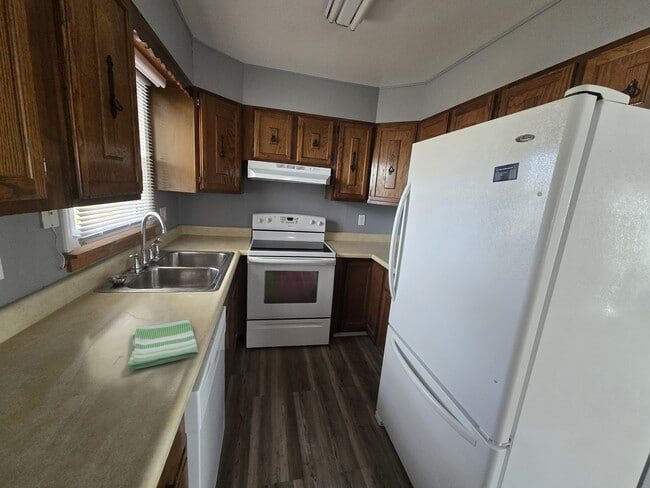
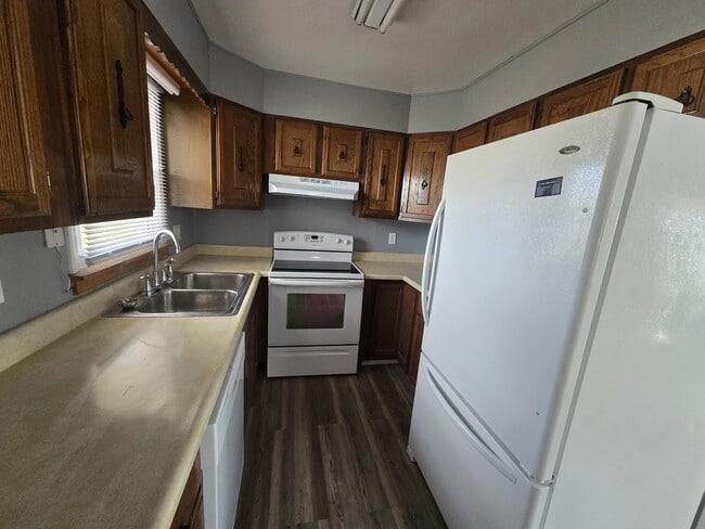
- dish towel (164, 339)
